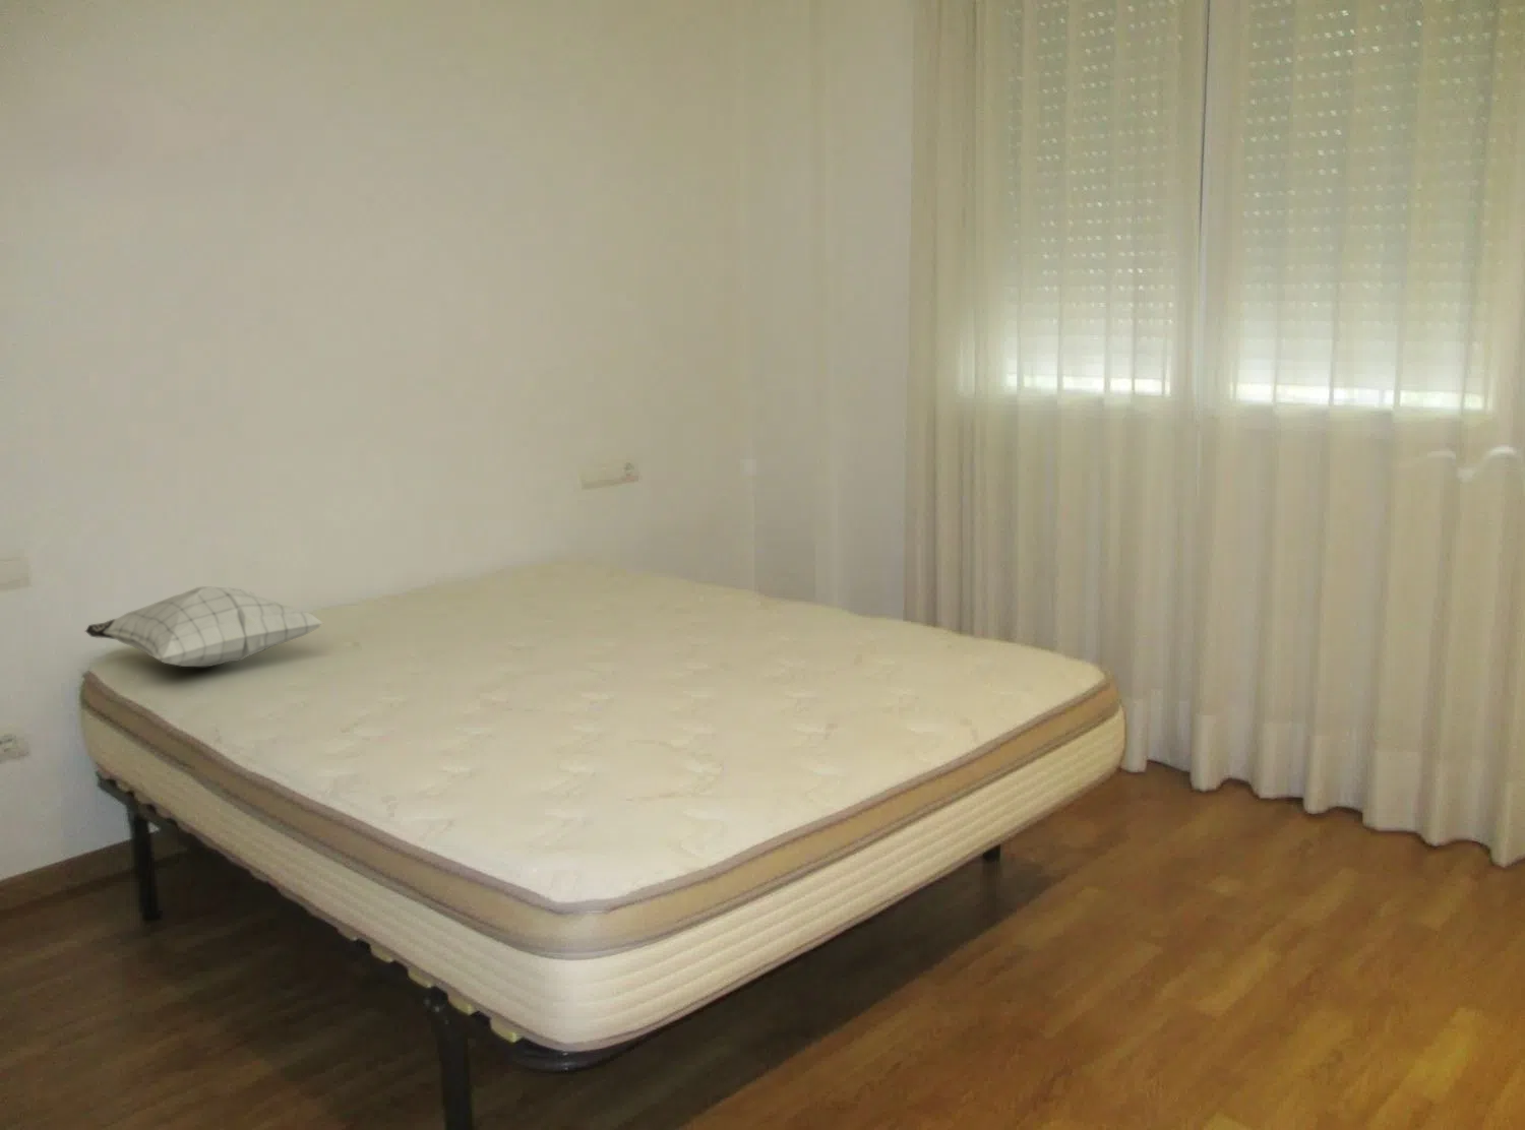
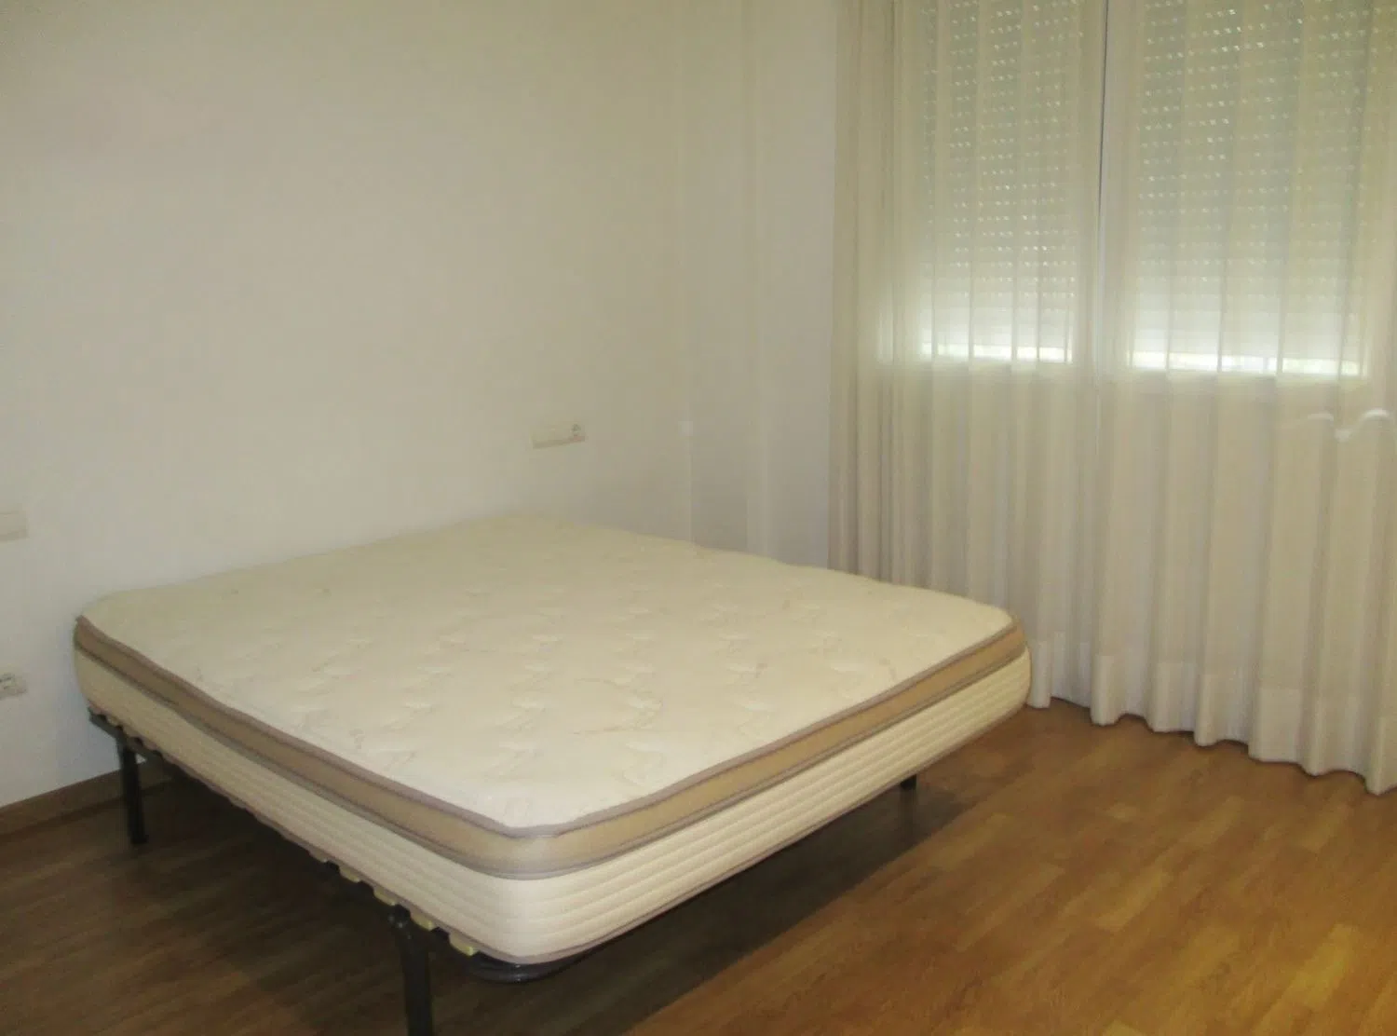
- pillow (204, 626)
